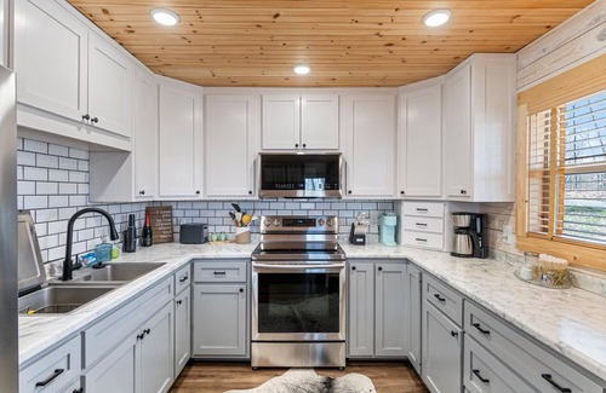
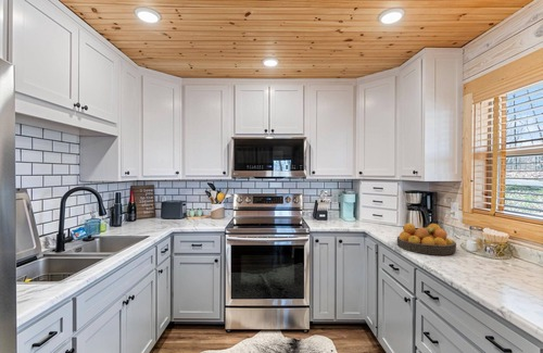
+ fruit bowl (425, 236)
